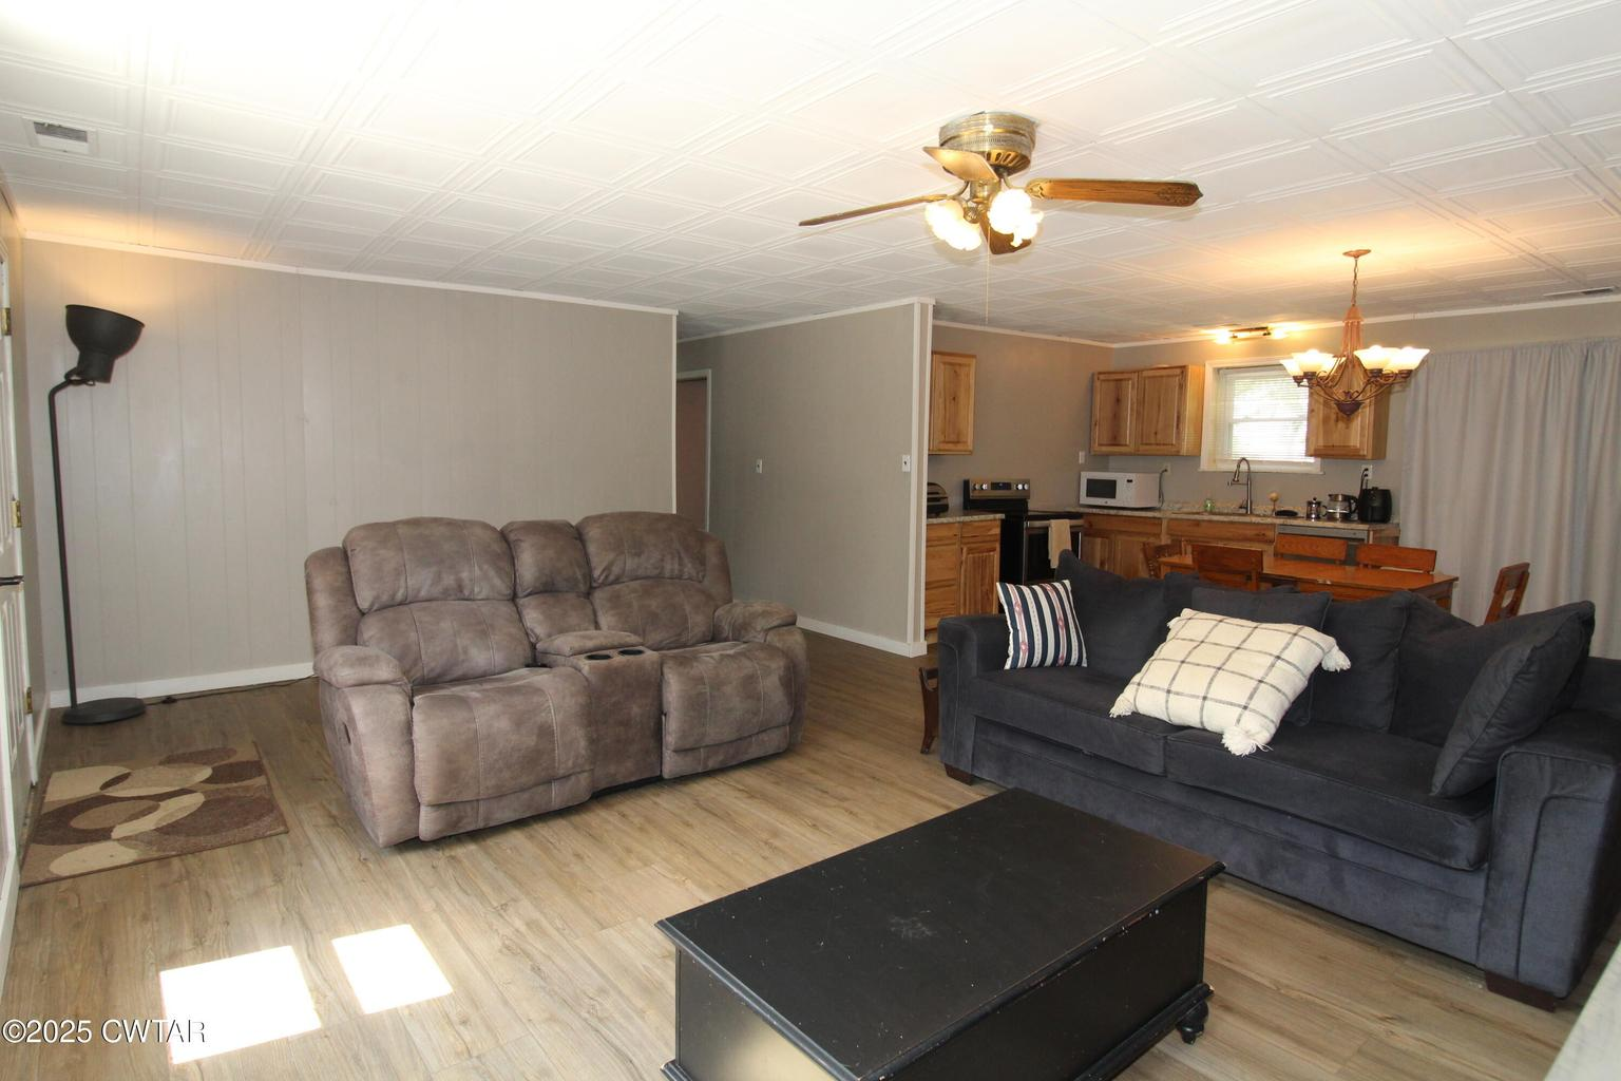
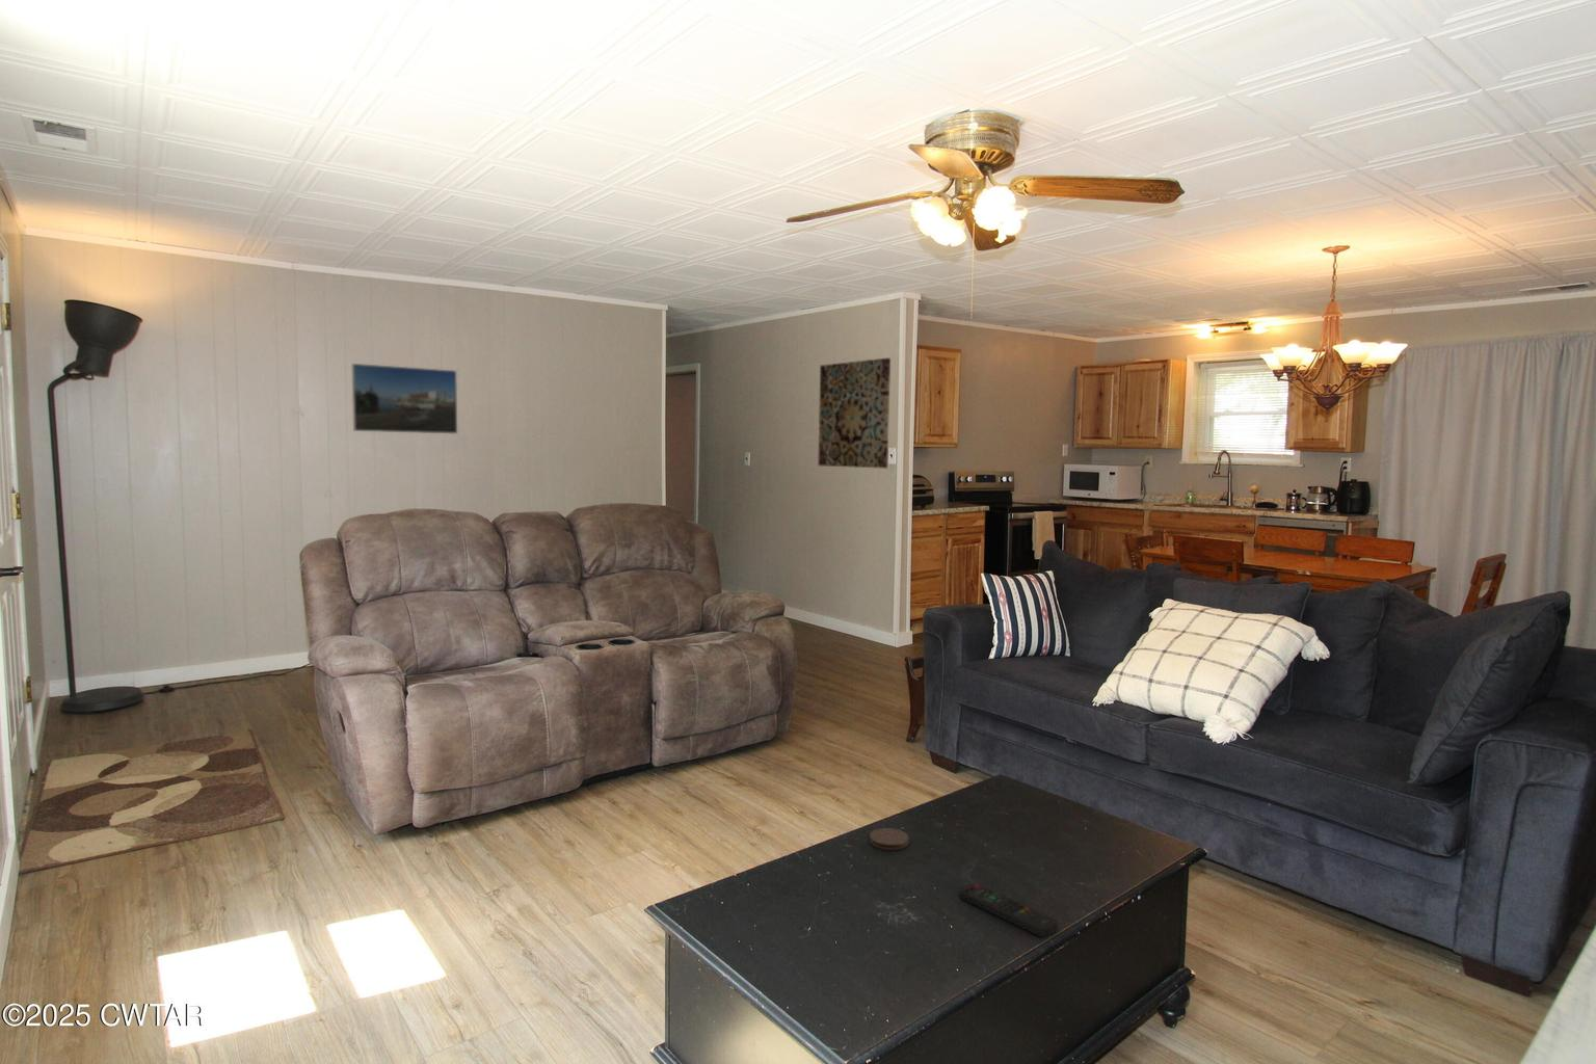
+ wall art (853, 414)
+ remote control (1007, 908)
+ coaster (888, 838)
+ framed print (406, 399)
